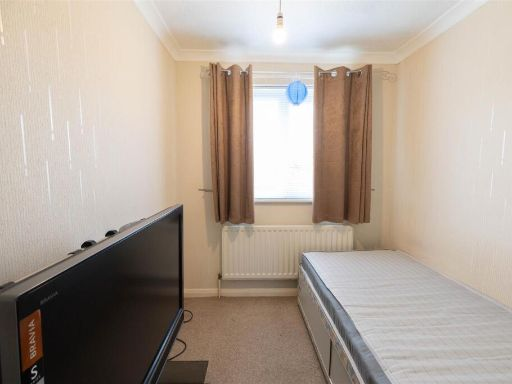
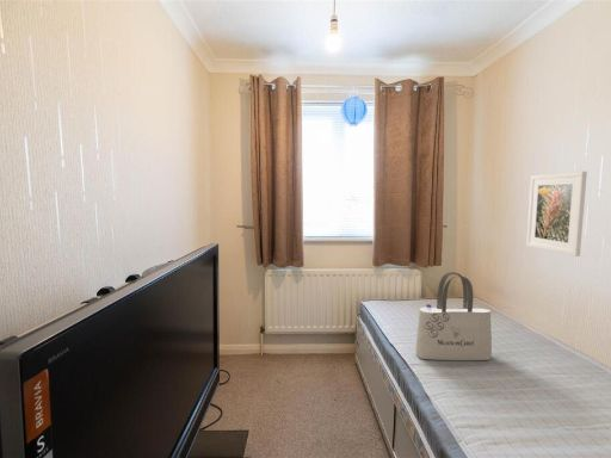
+ tote bag (453, 315)
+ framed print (553, 212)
